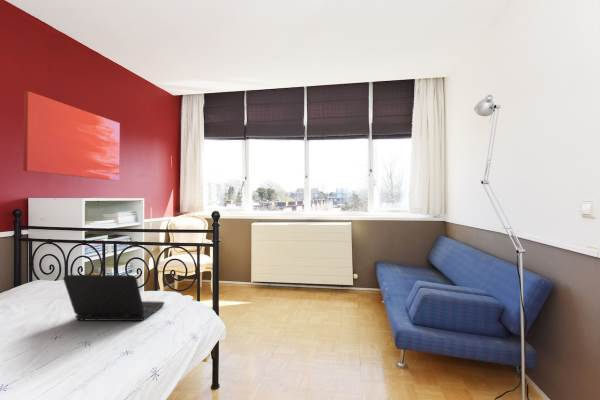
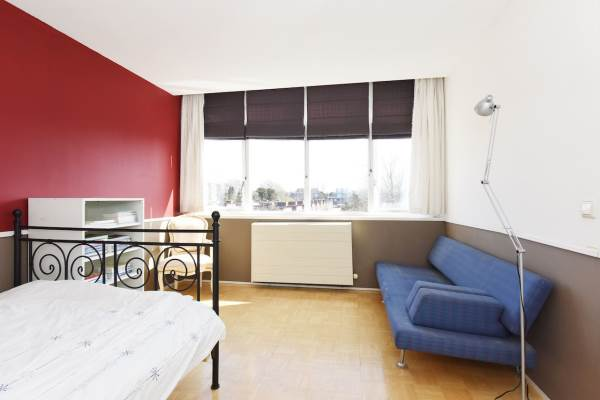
- laptop (118, 291)
- wall art (79, 143)
